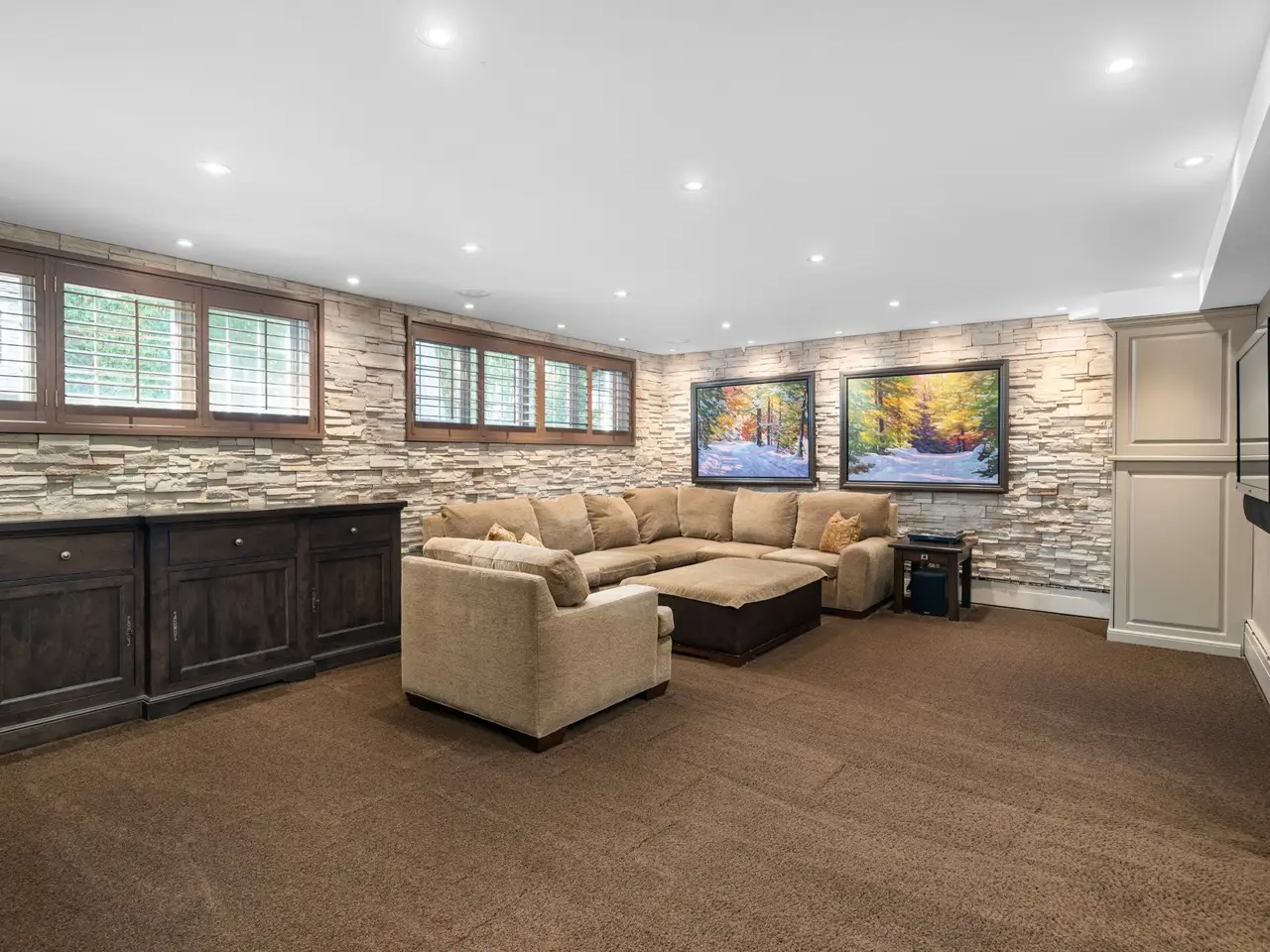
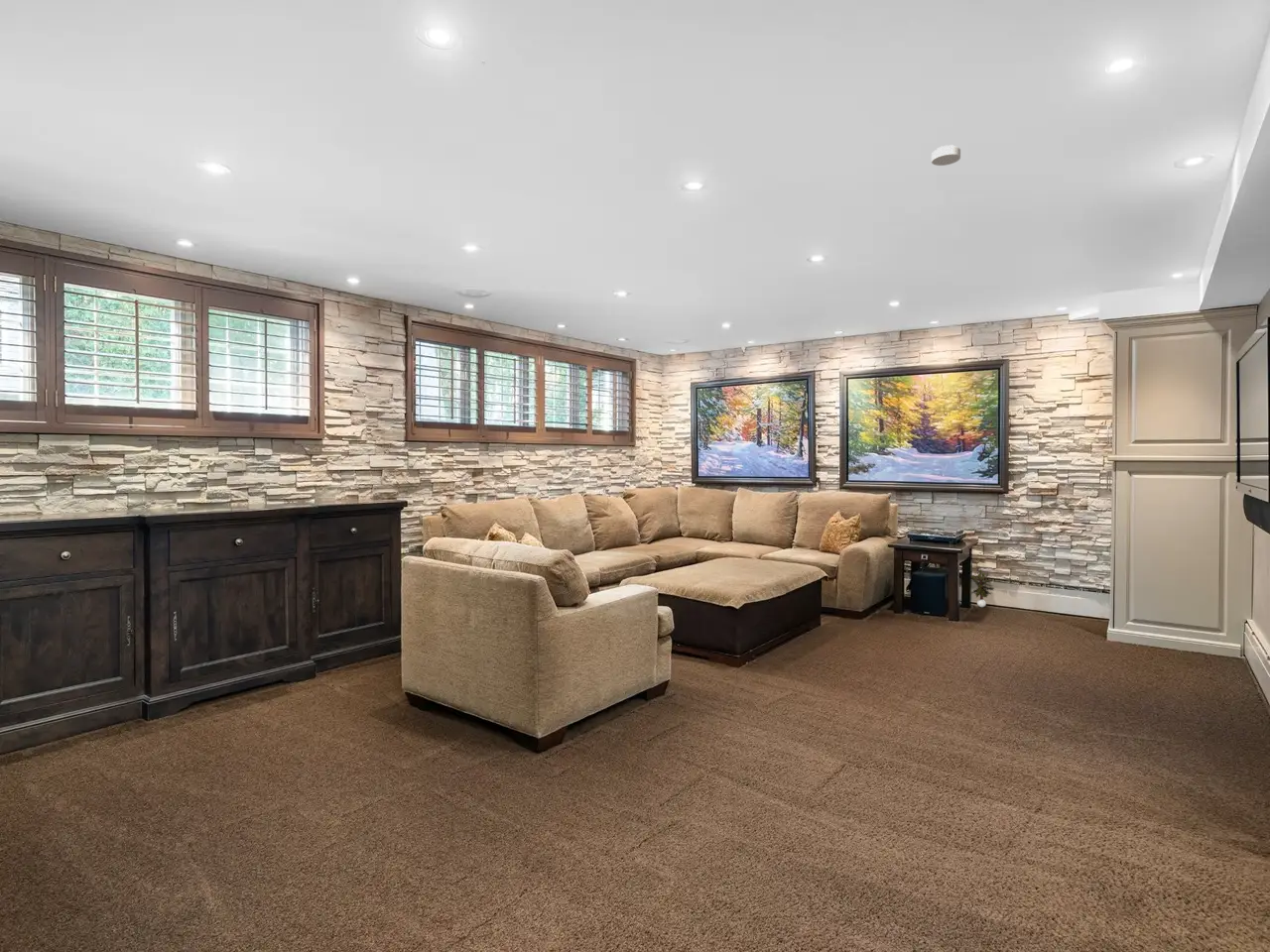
+ smoke detector (946, 153)
+ potted plant (981, 588)
